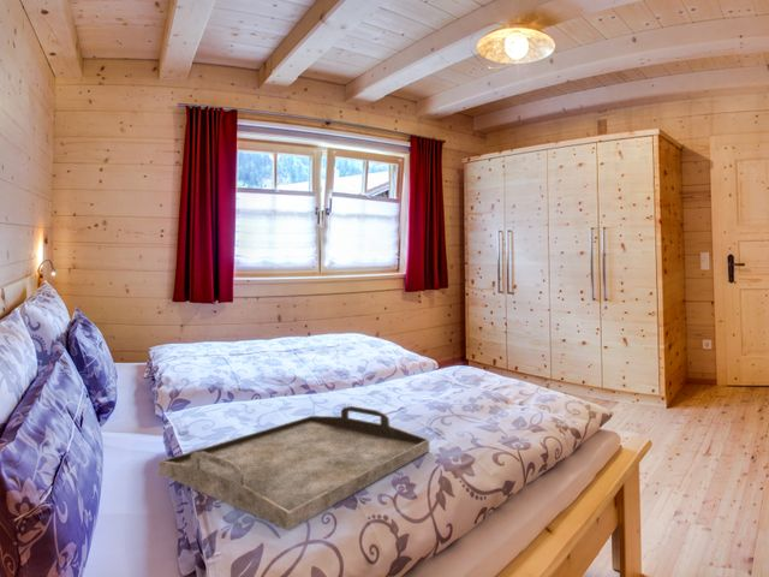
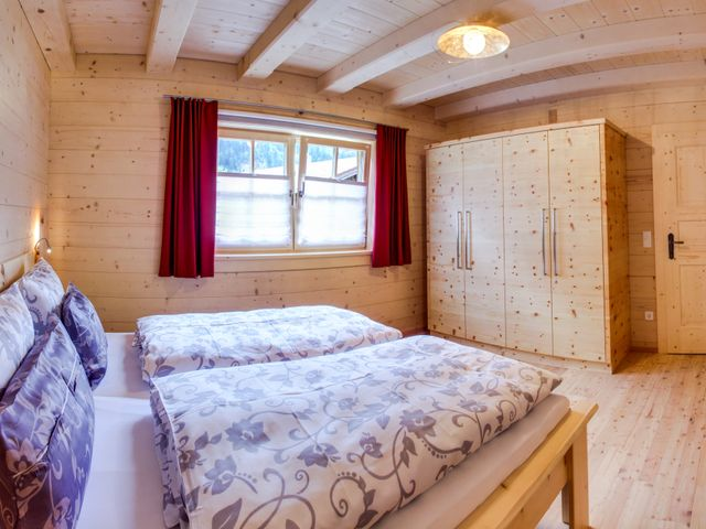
- serving tray (303, 445)
